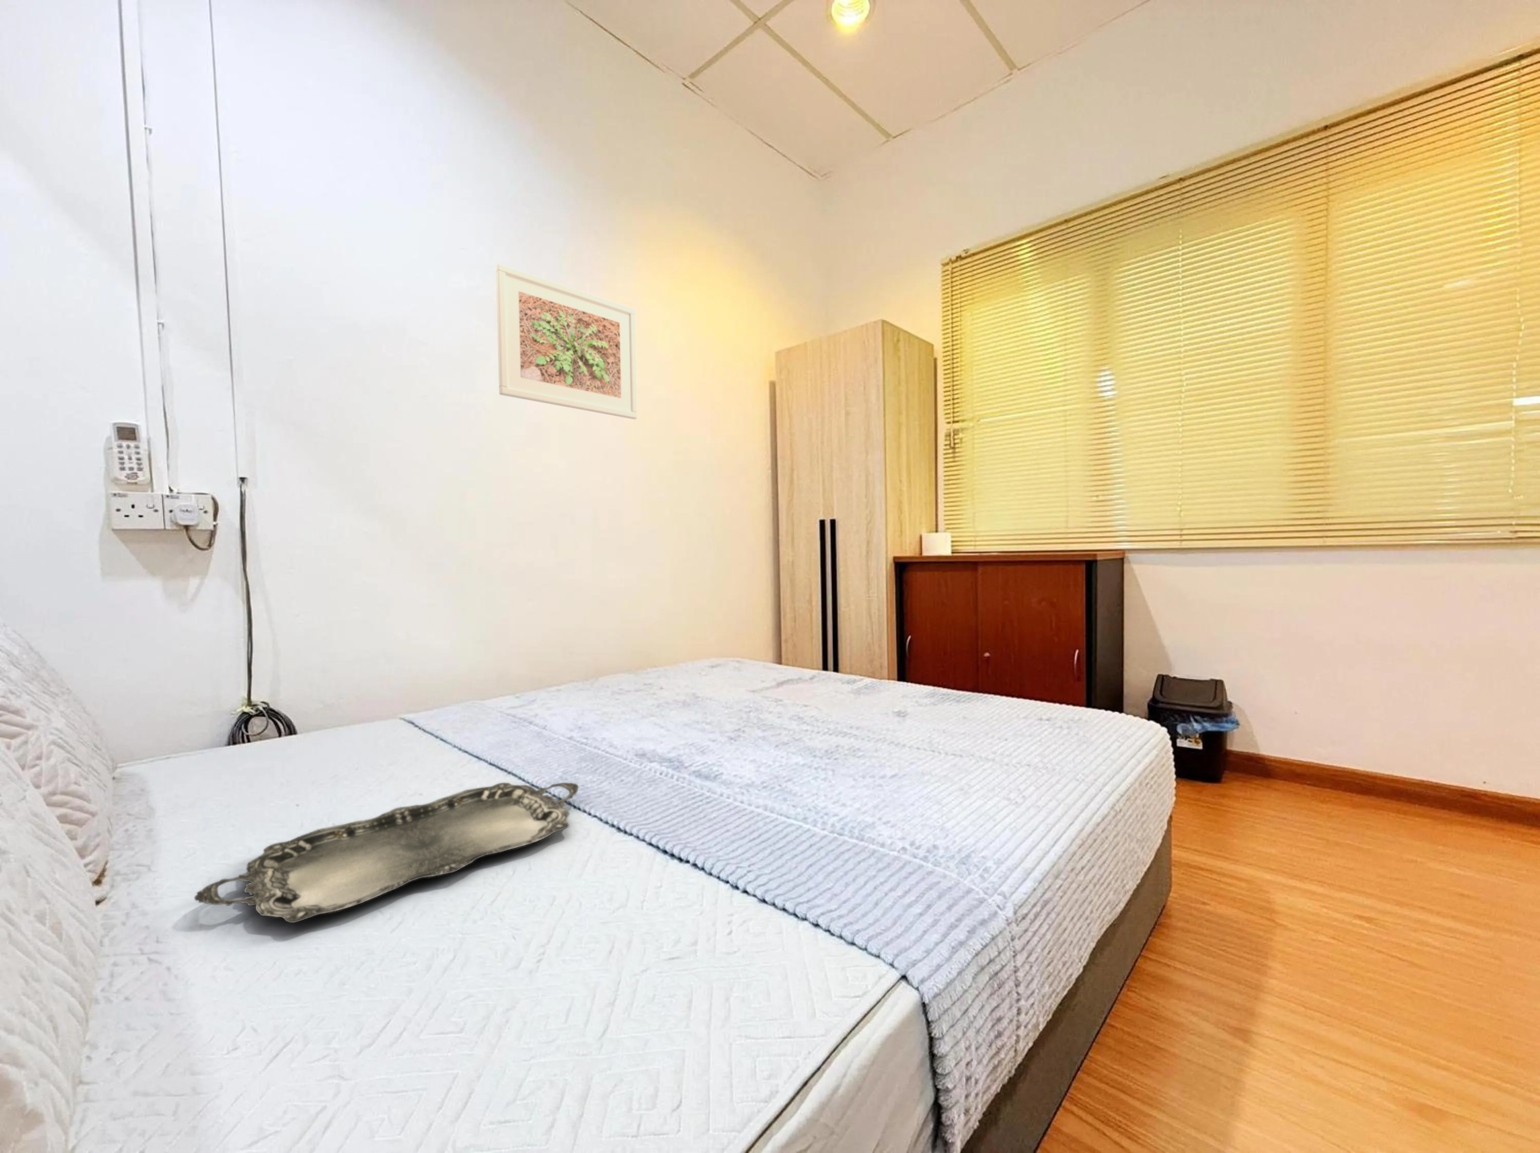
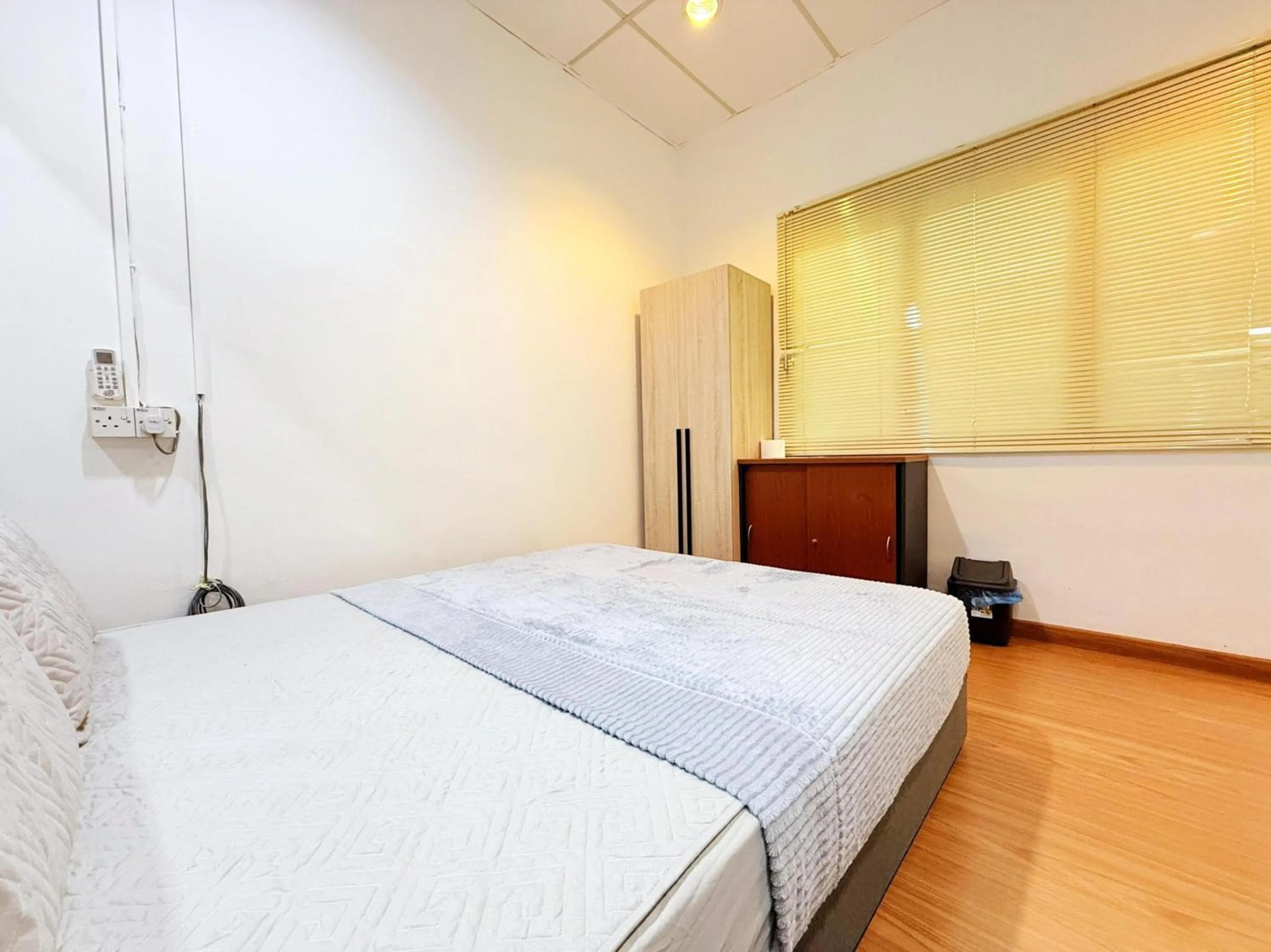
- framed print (572, 349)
- serving tray (423, 837)
